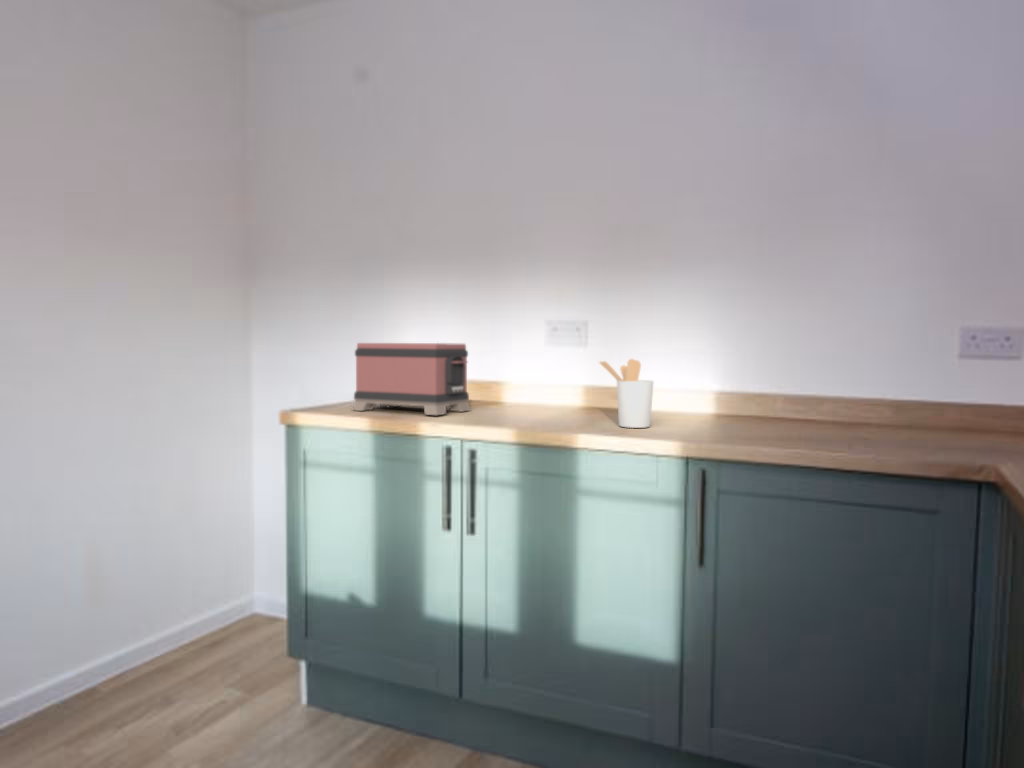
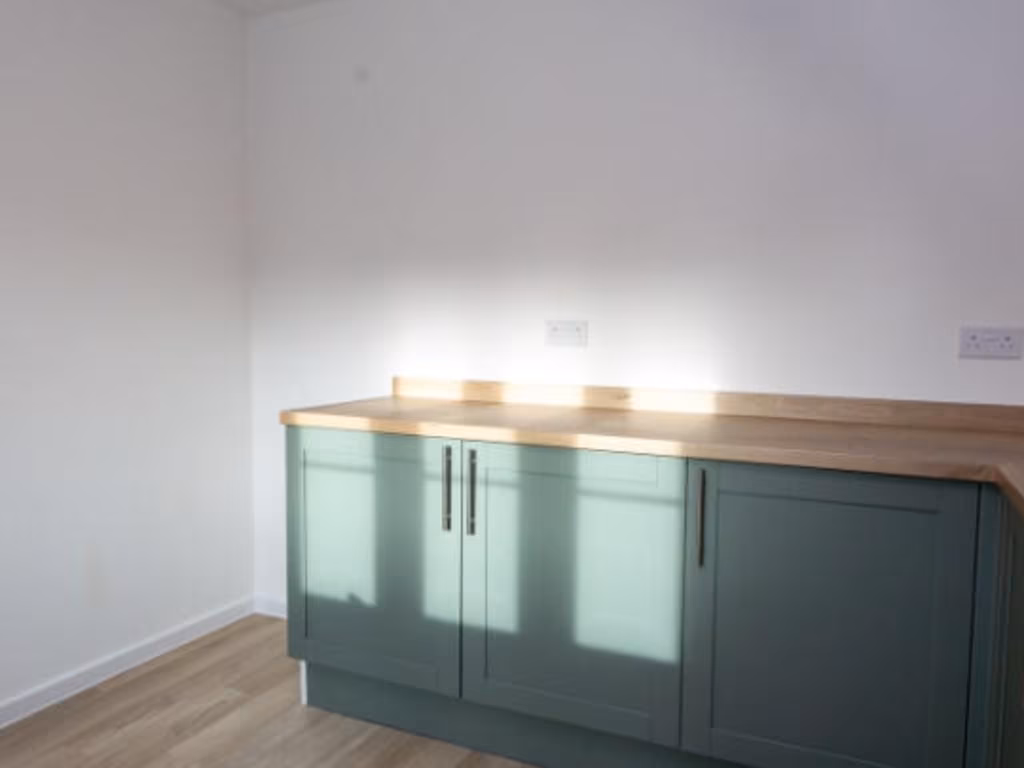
- utensil holder (625, 392)
- toaster (415, 377)
